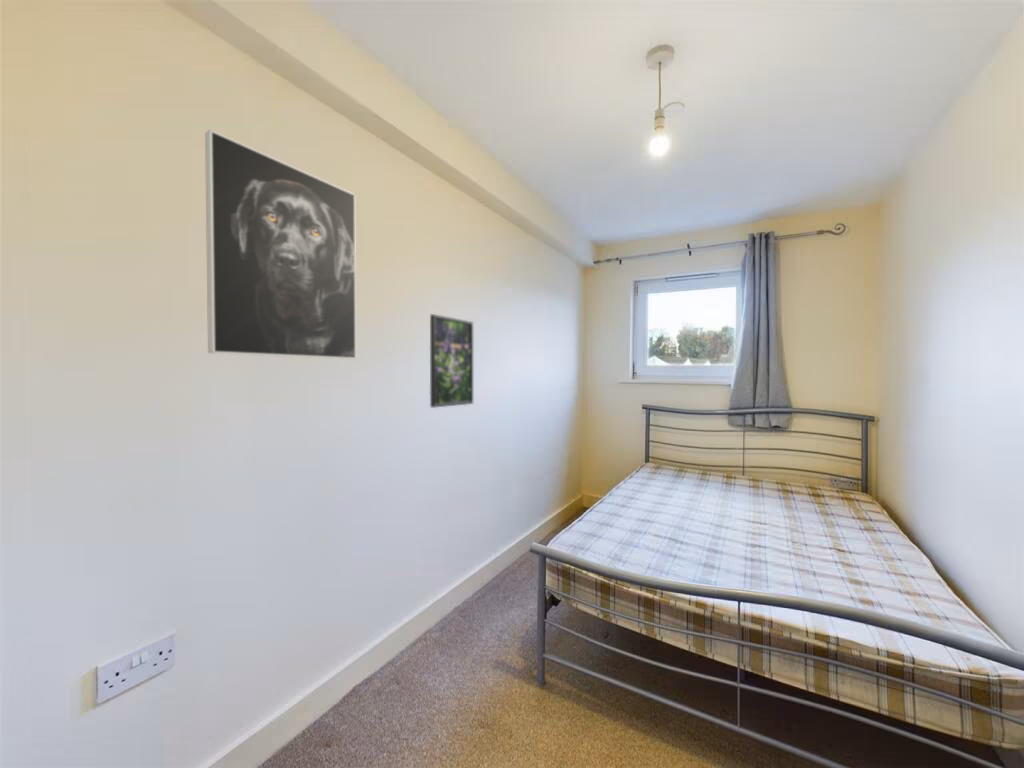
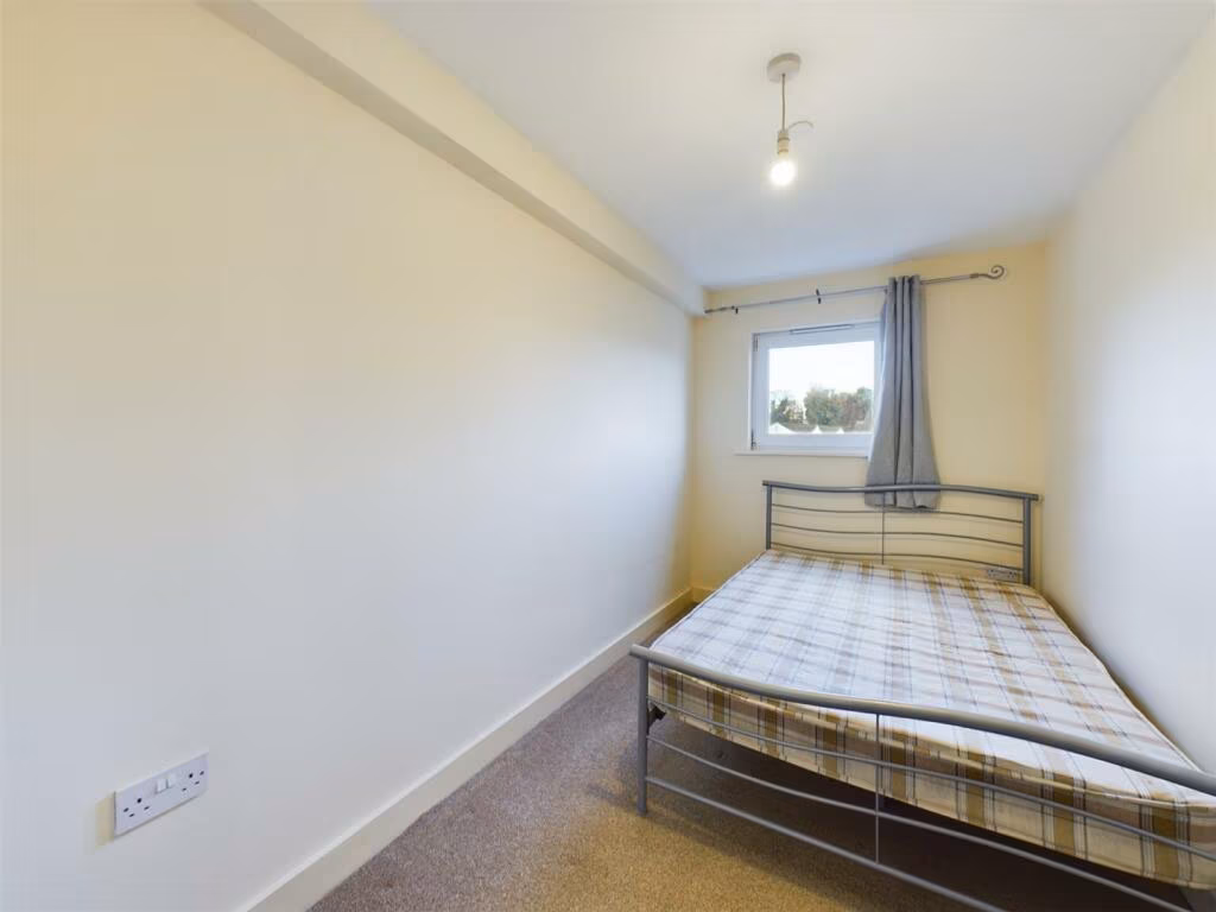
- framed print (291, 262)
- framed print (453, 362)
